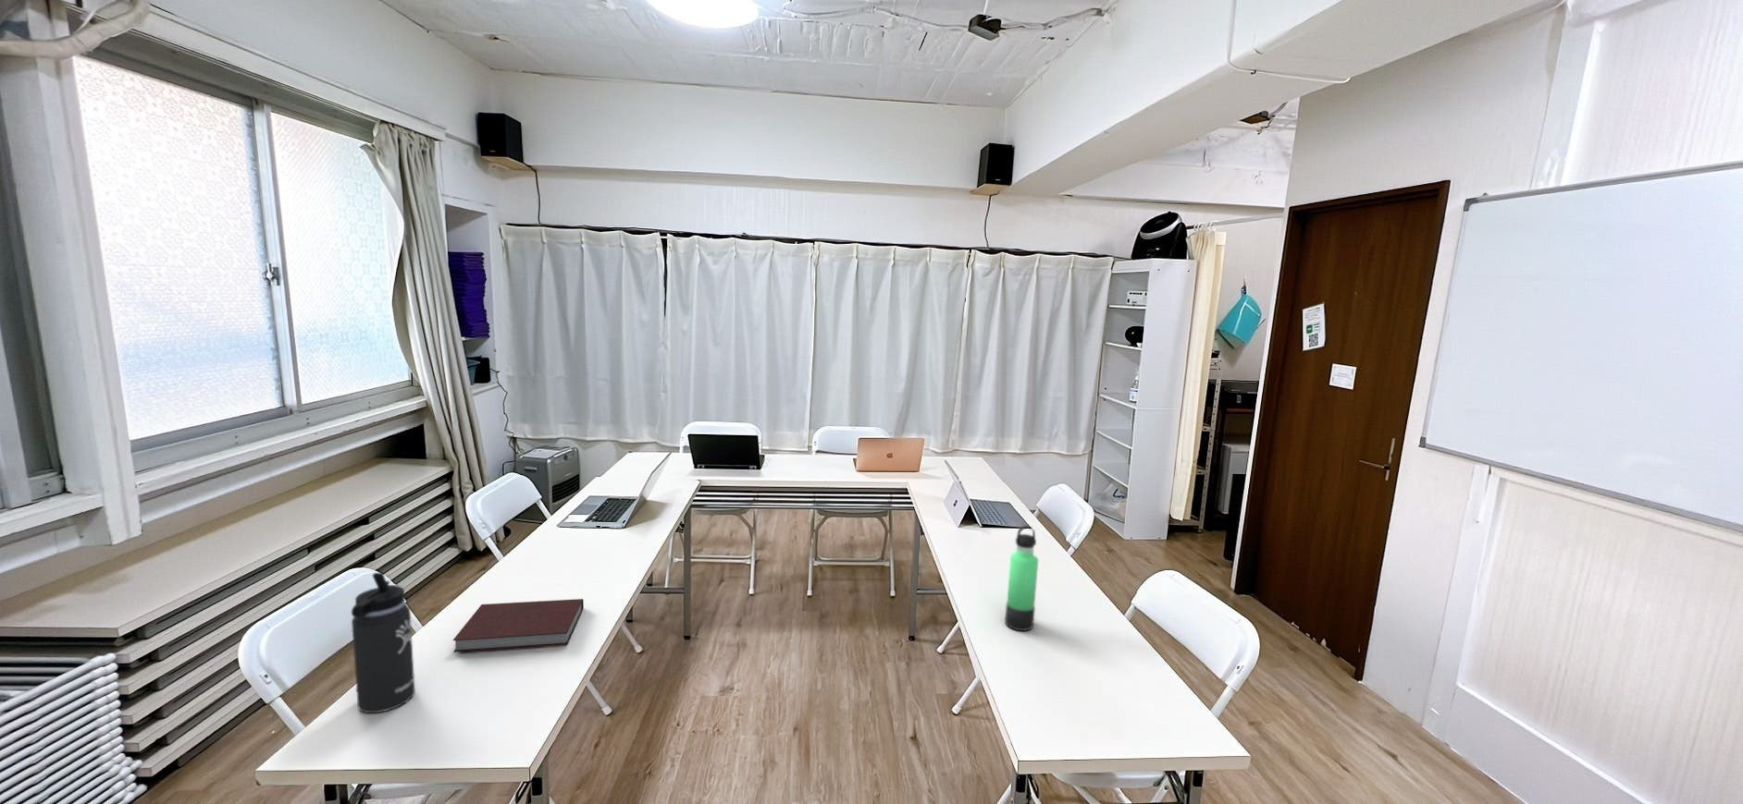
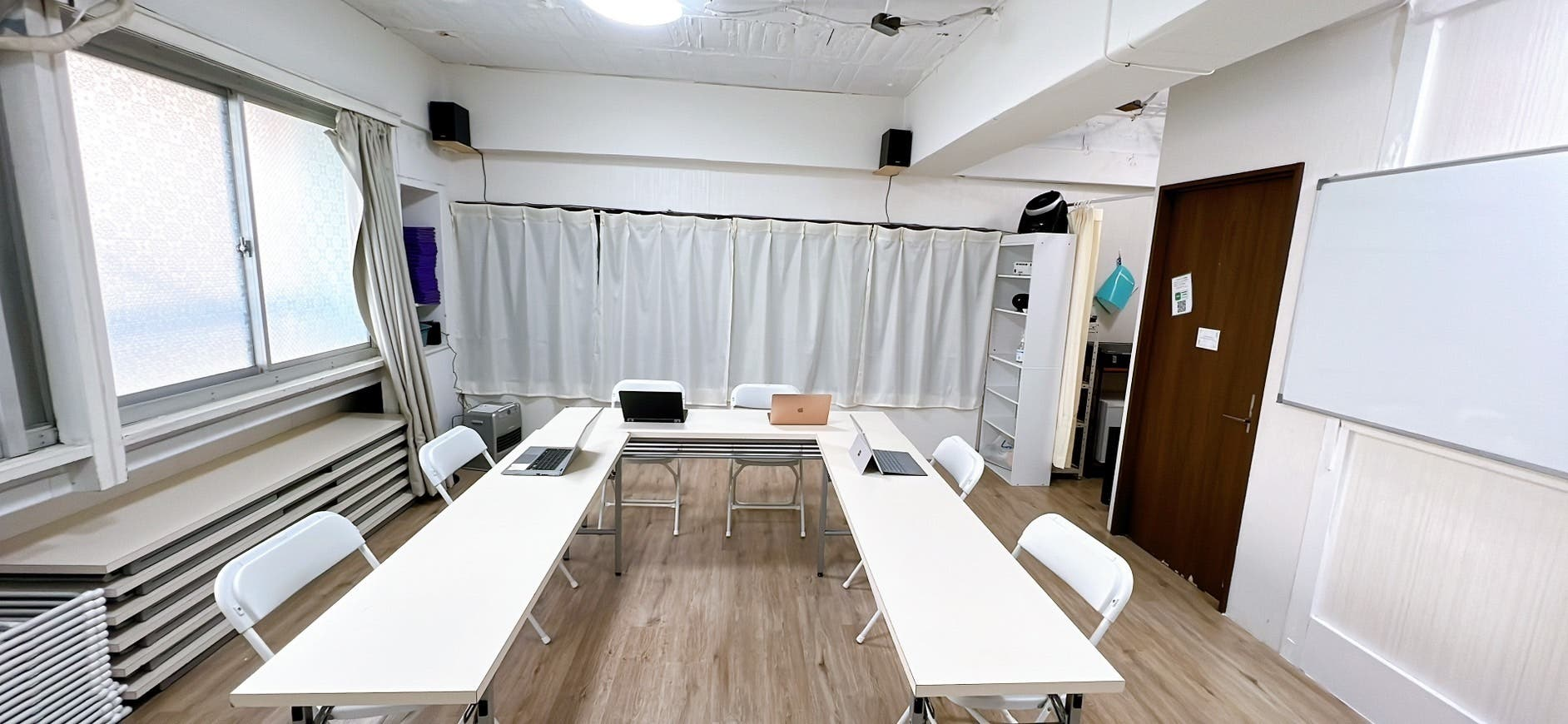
- thermos bottle (378, 639)
- thermos bottle (1023, 575)
- notebook (522, 623)
